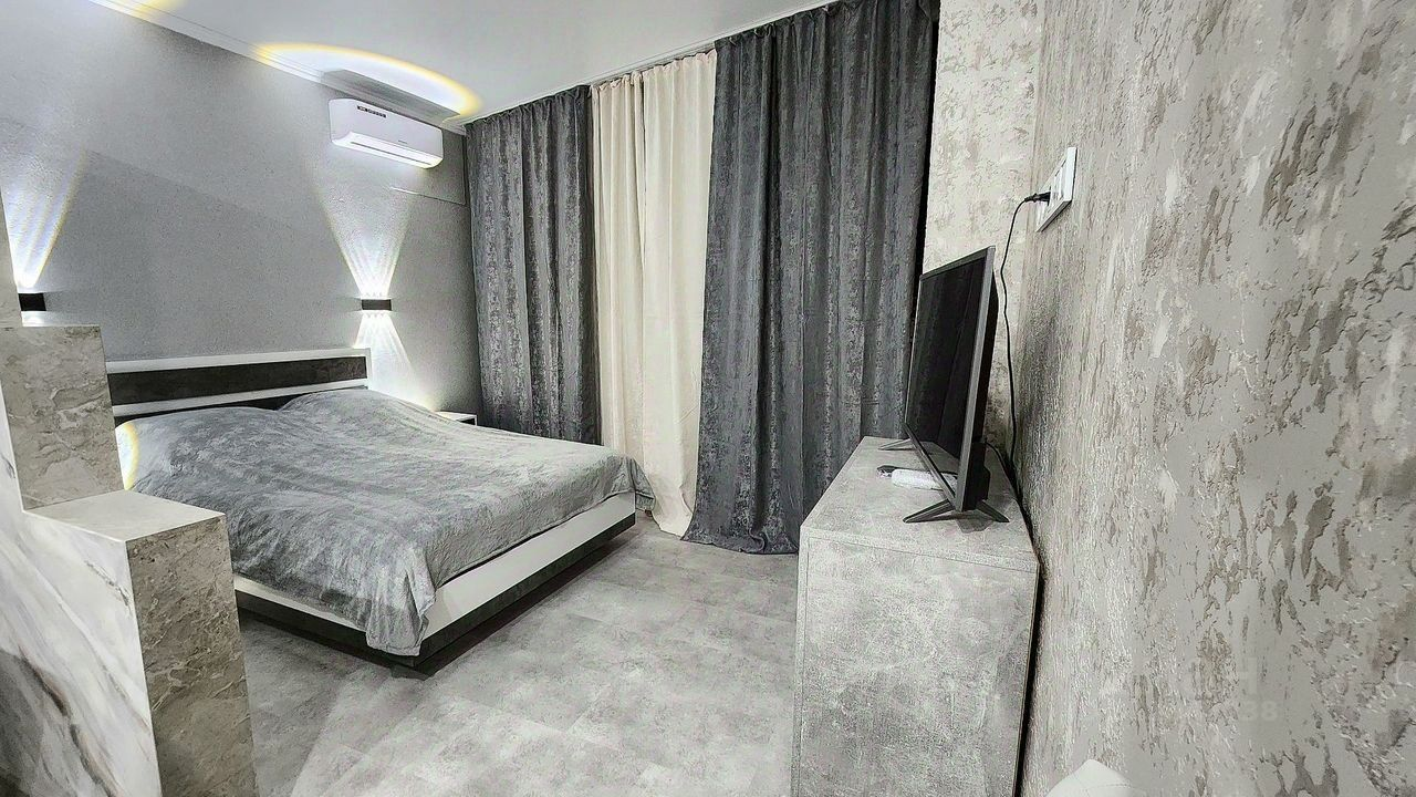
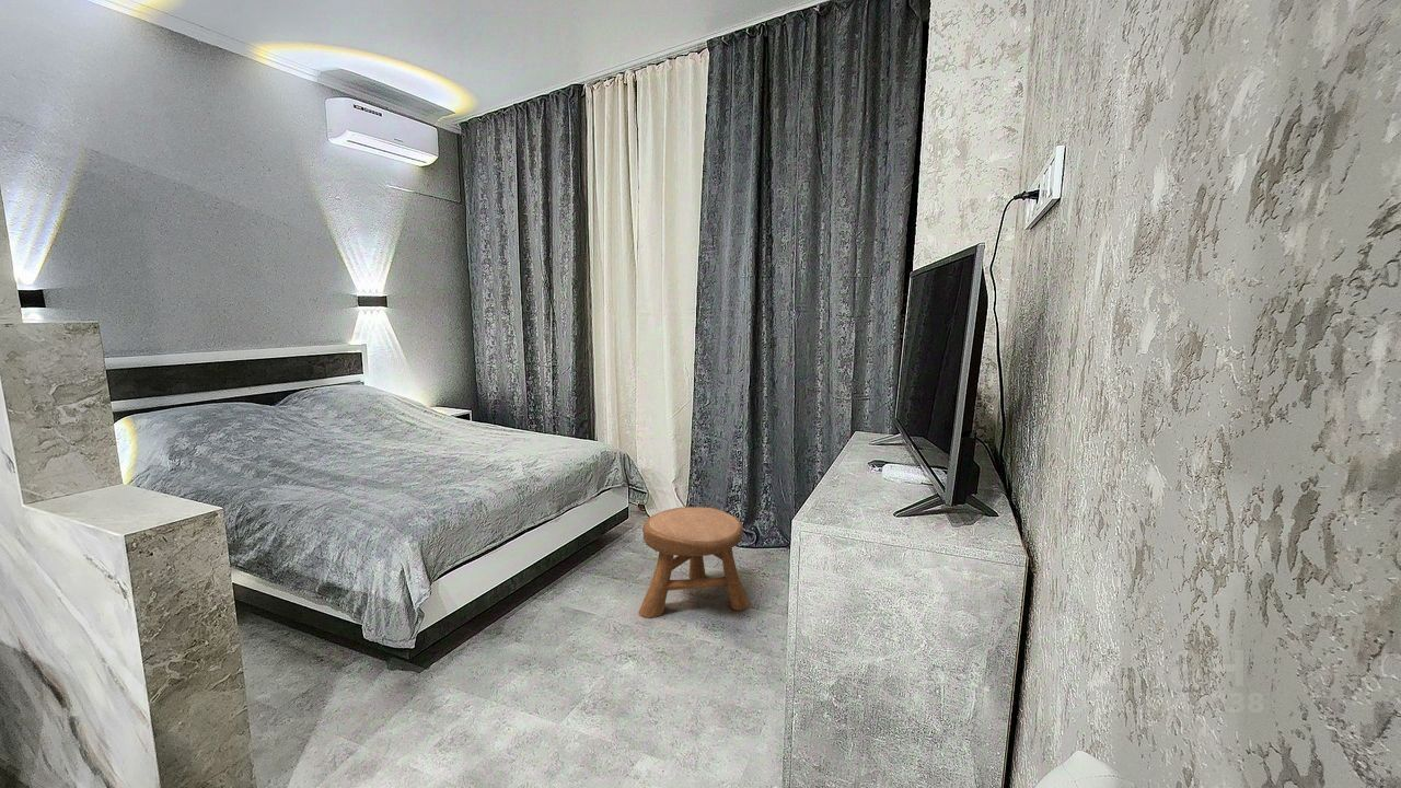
+ stool (686, 560)
